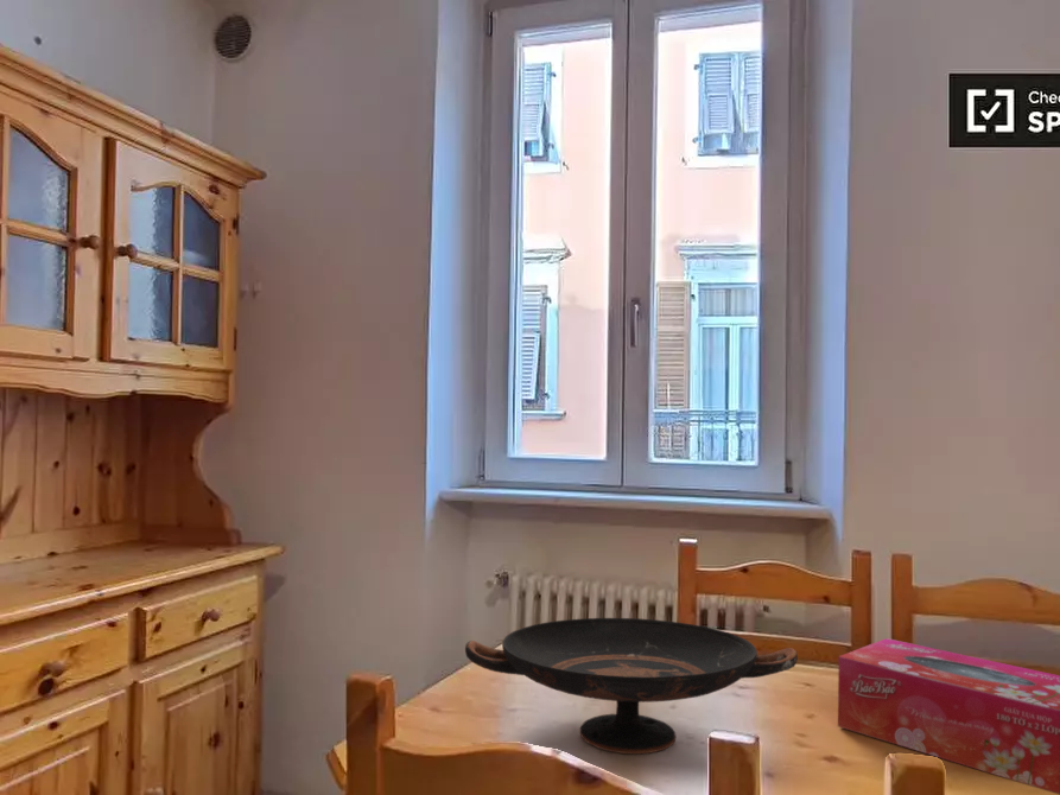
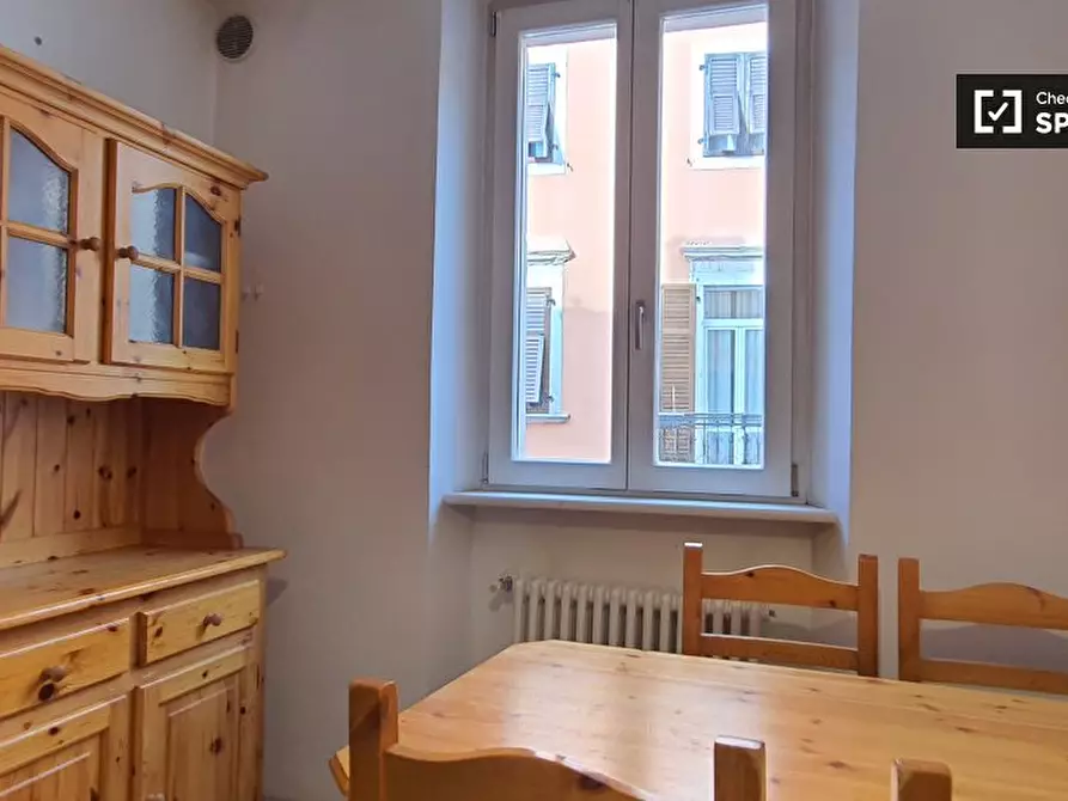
- decorative bowl (628, 686)
- tissue box (965, 706)
